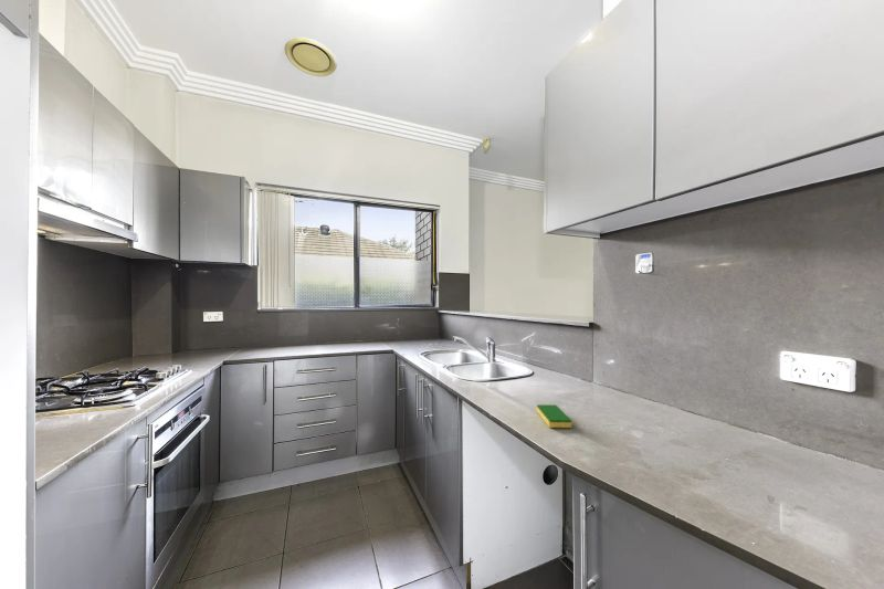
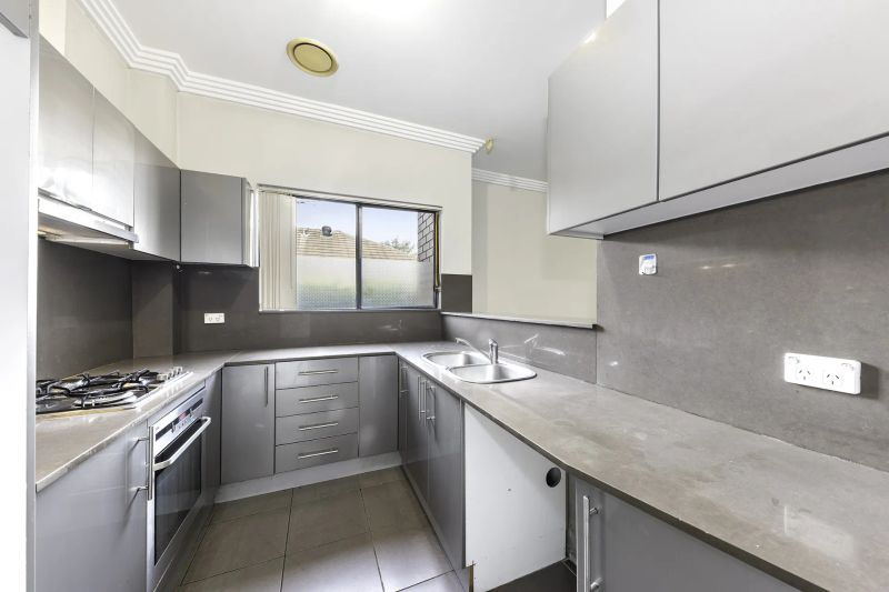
- dish sponge (552, 416)
